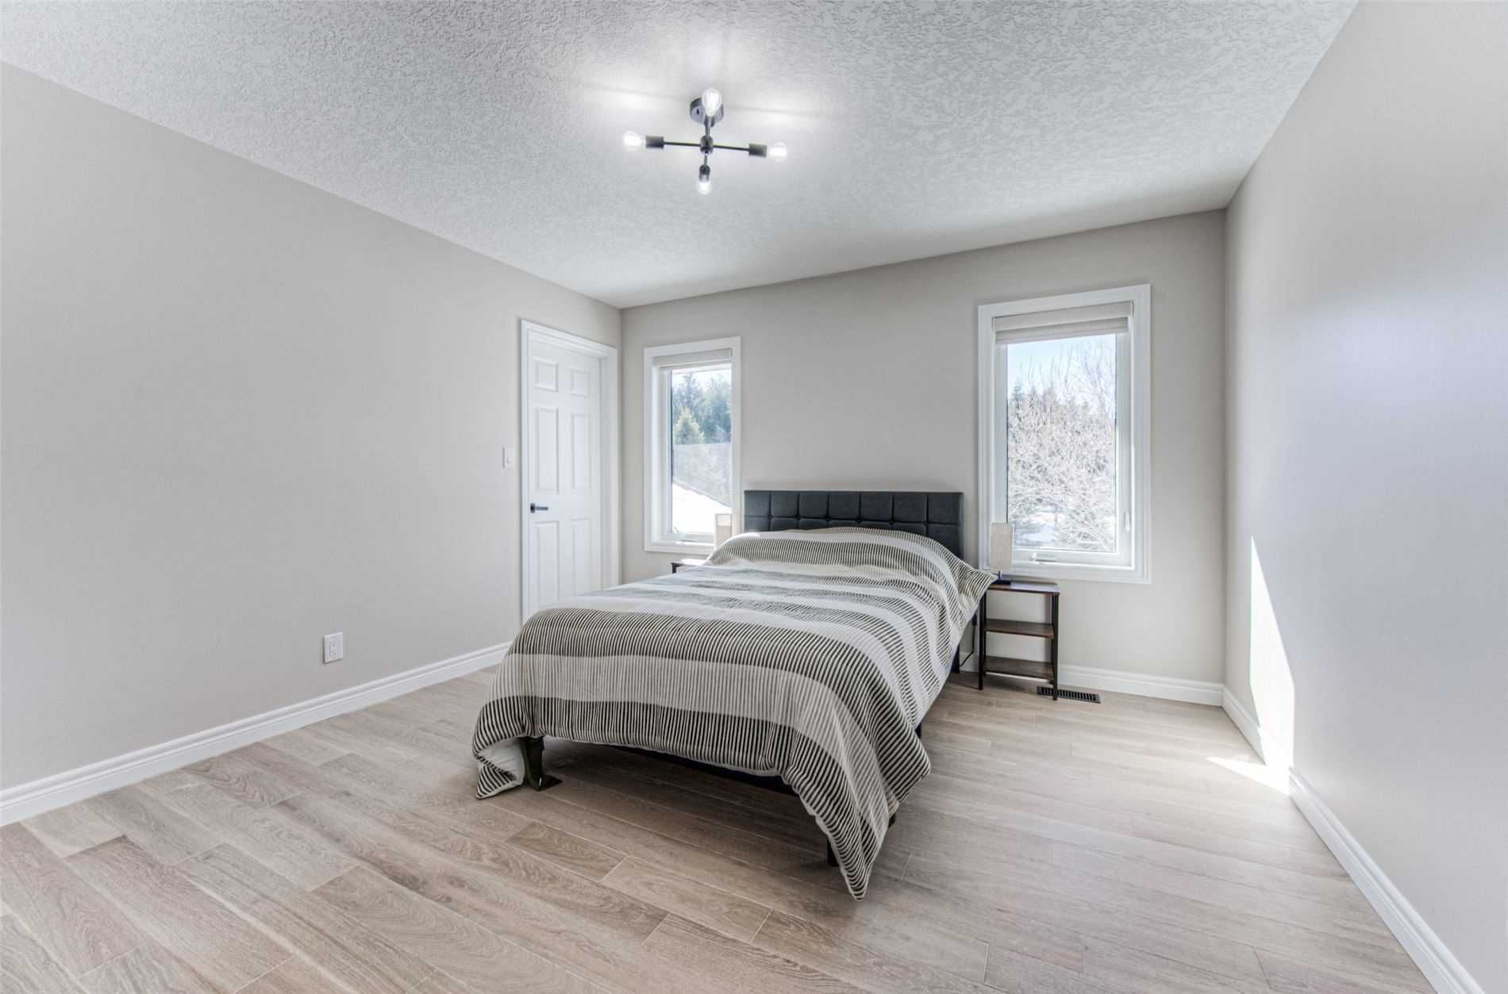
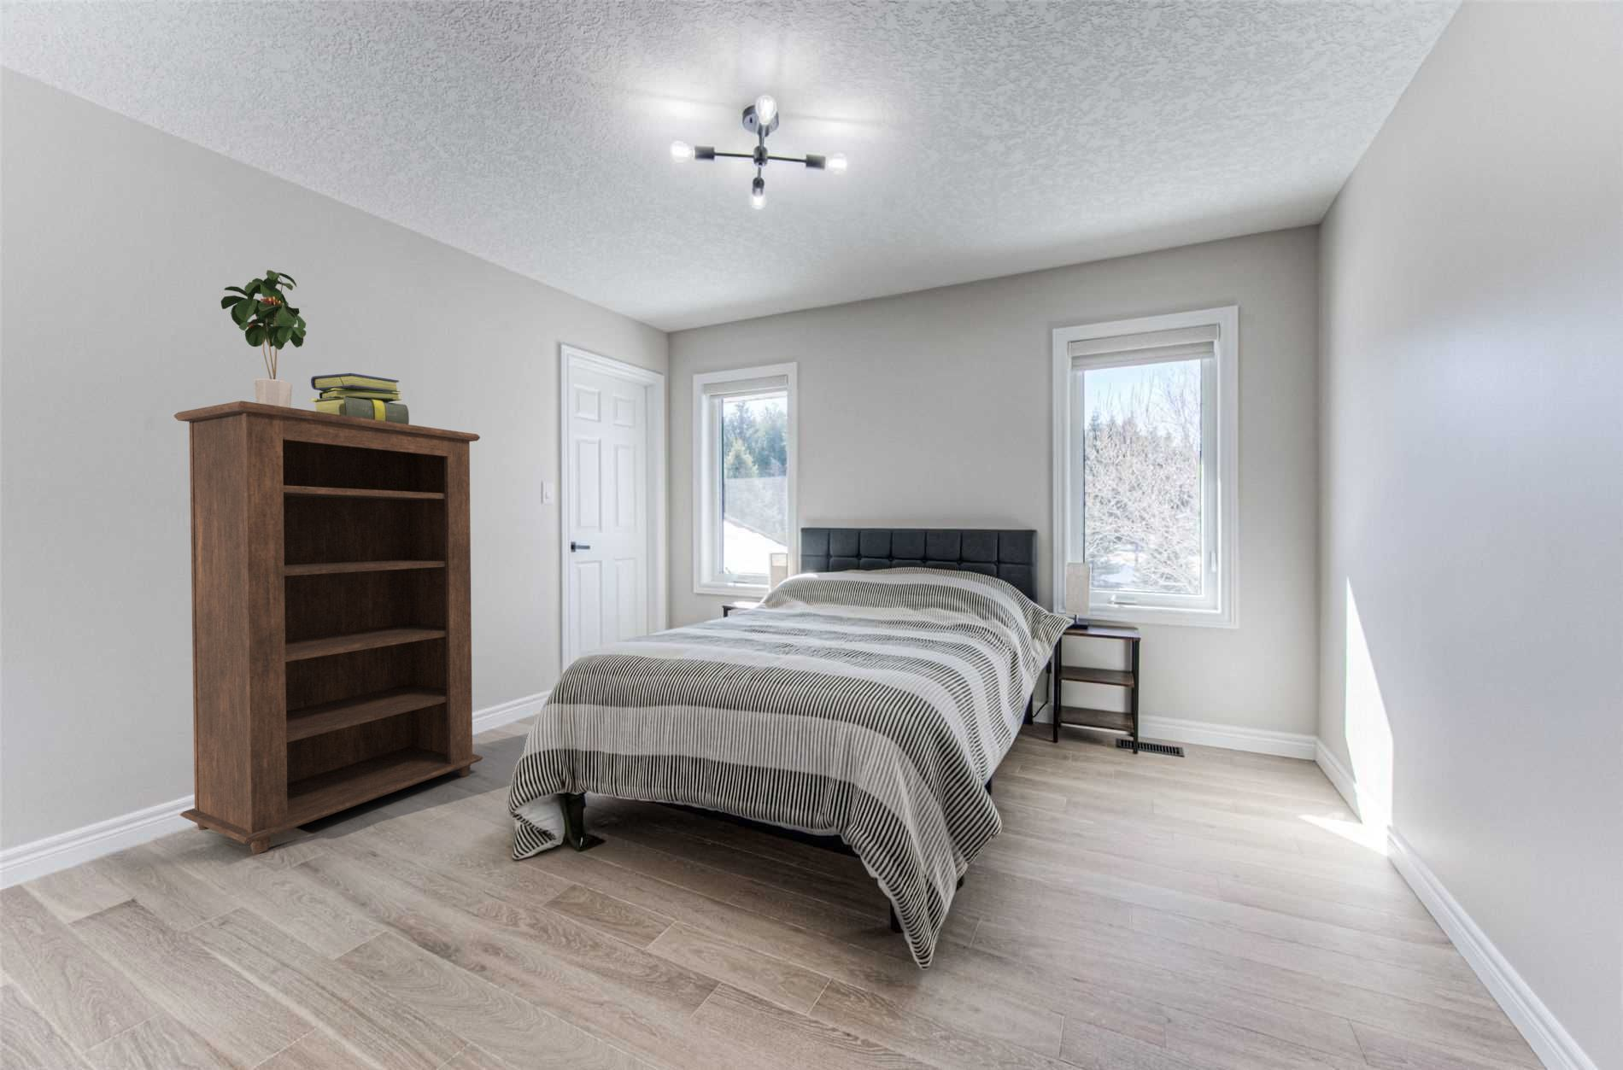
+ potted plant (269, 344)
+ bookshelf (346, 613)
+ stack of books (361, 400)
